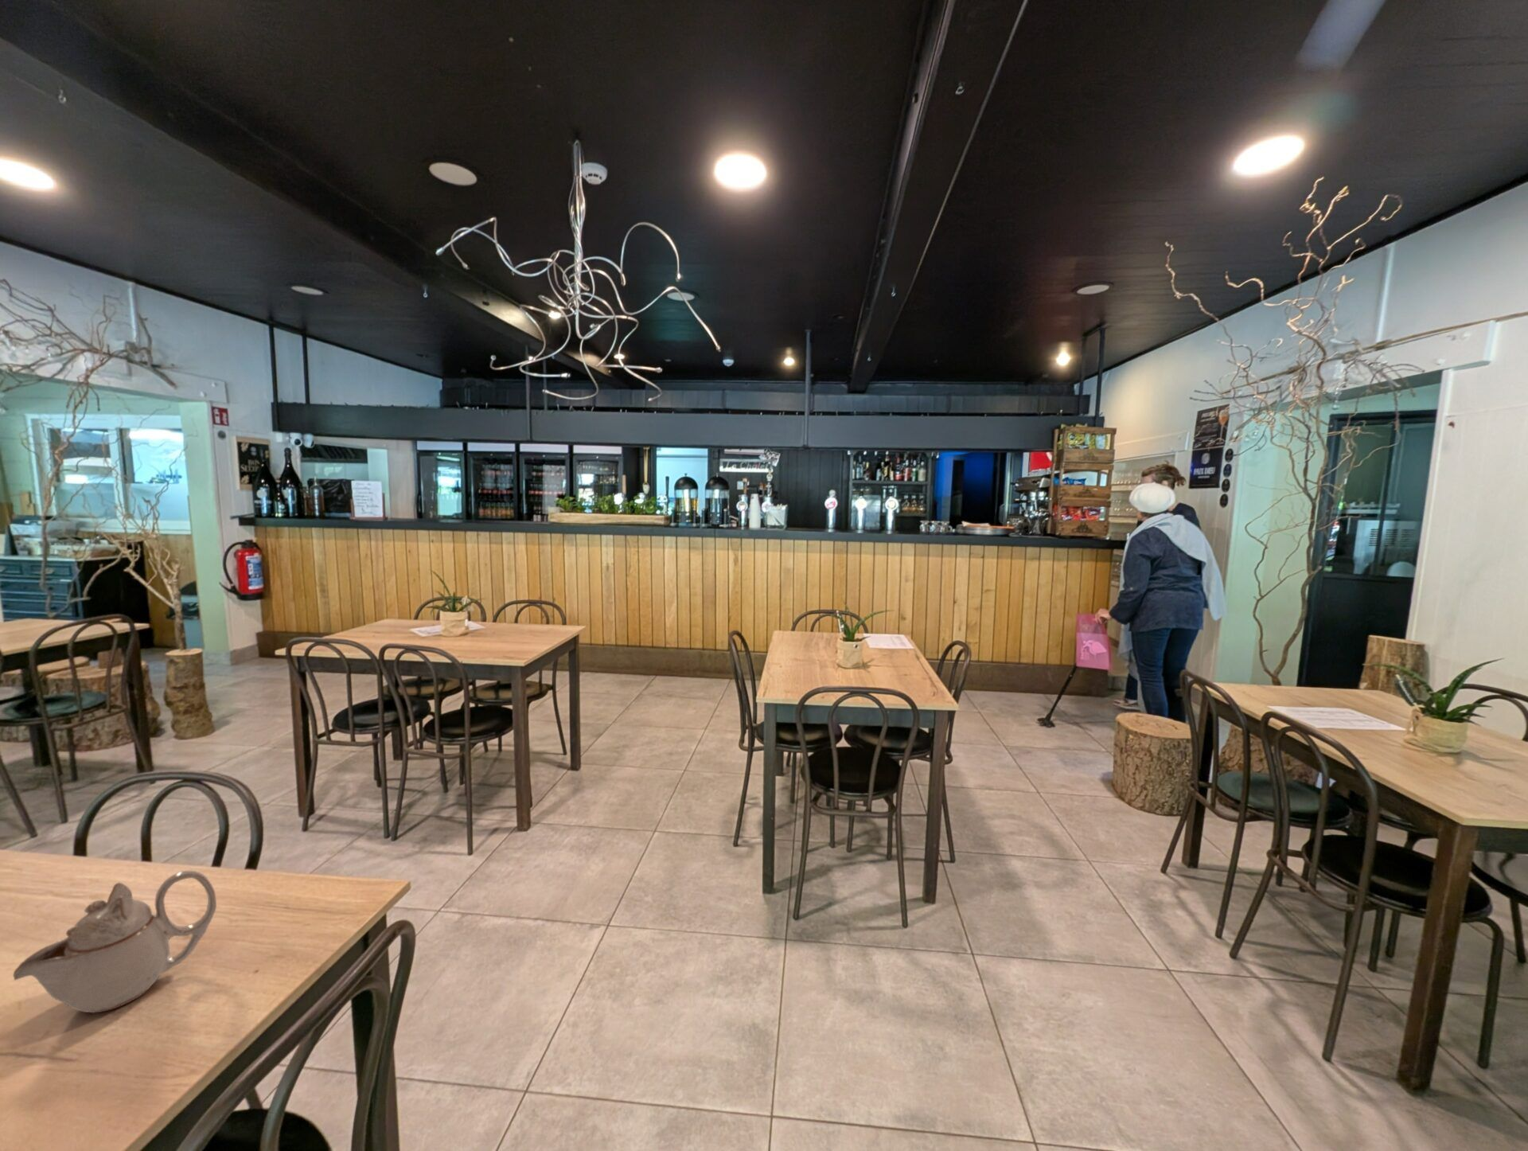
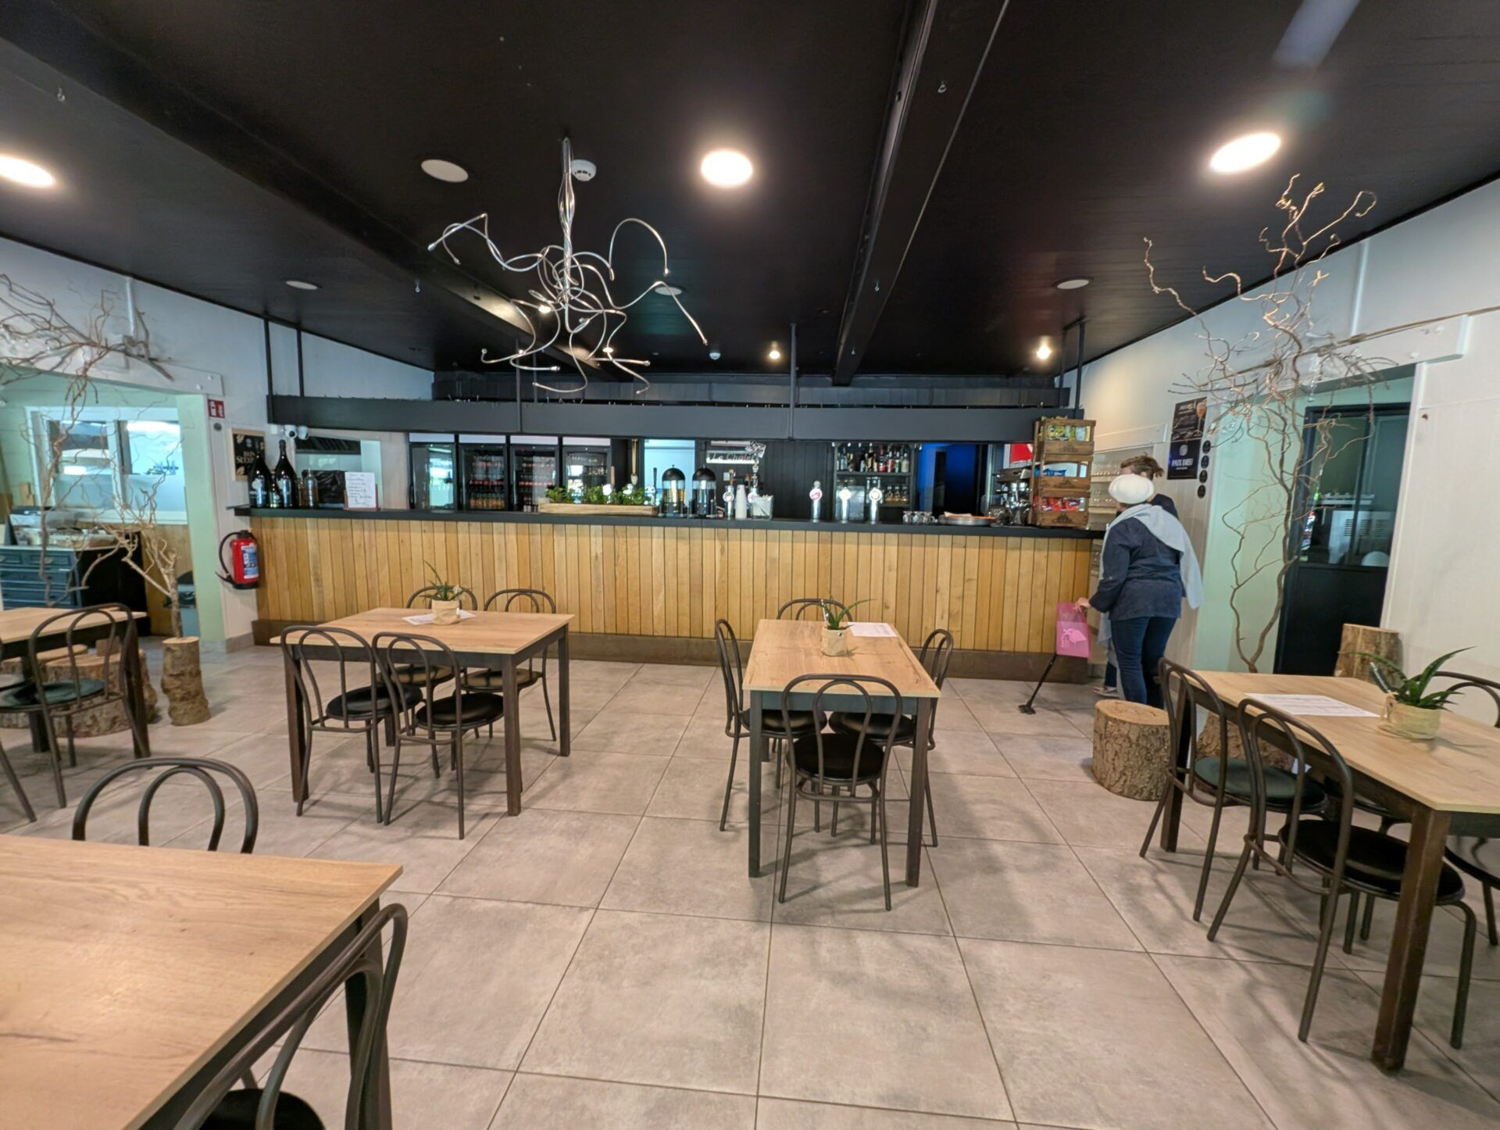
- teapot (125, 939)
